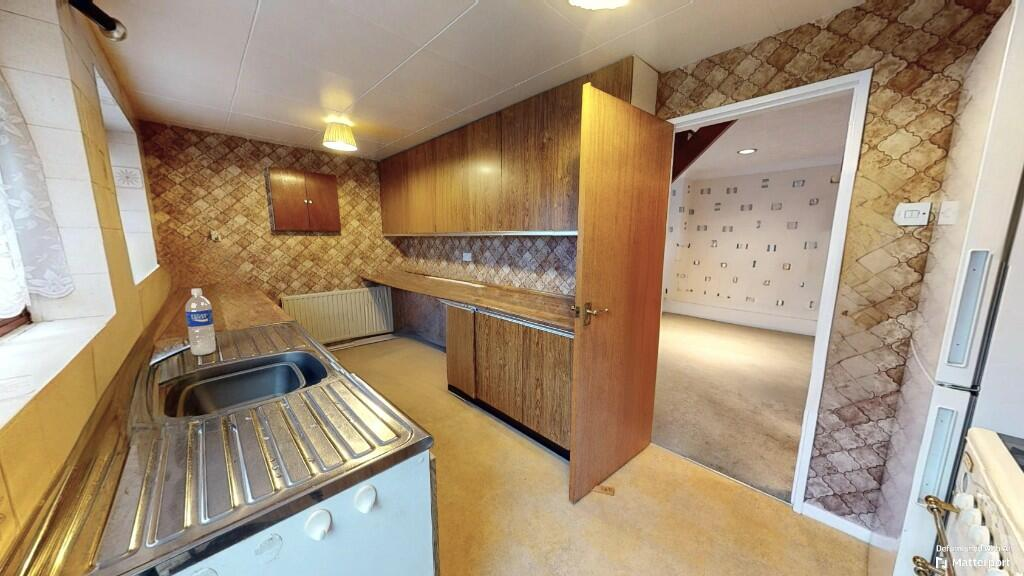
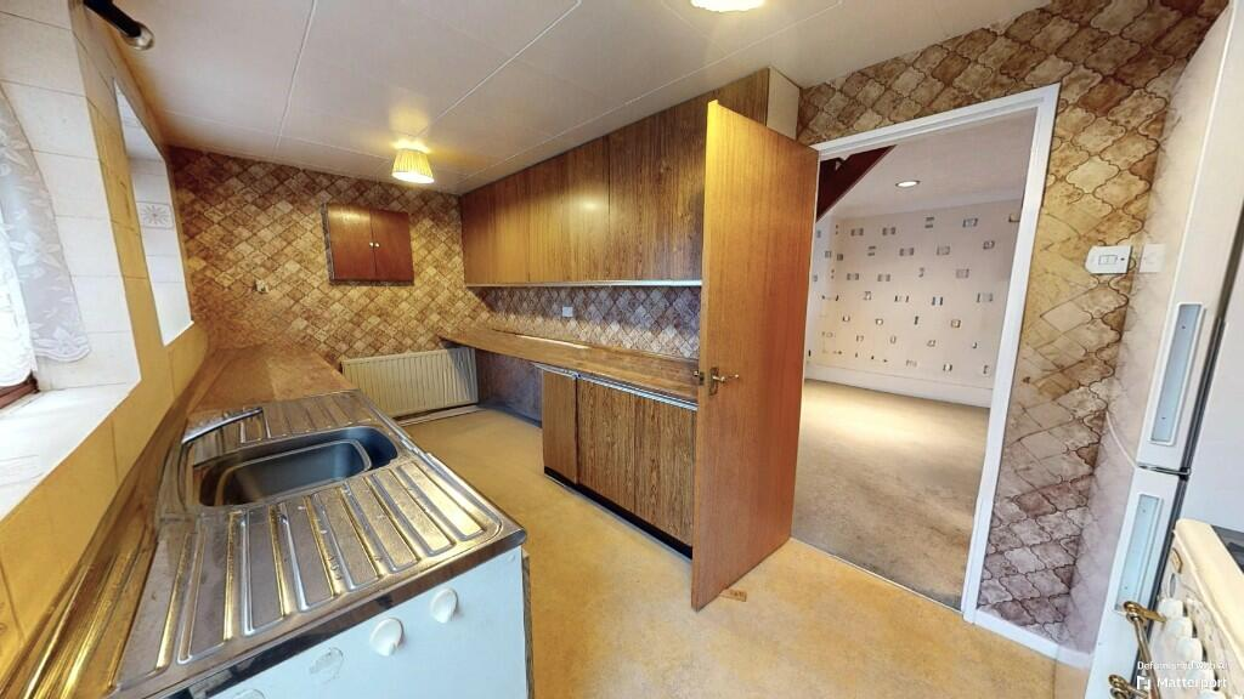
- water bottle (200, 321)
